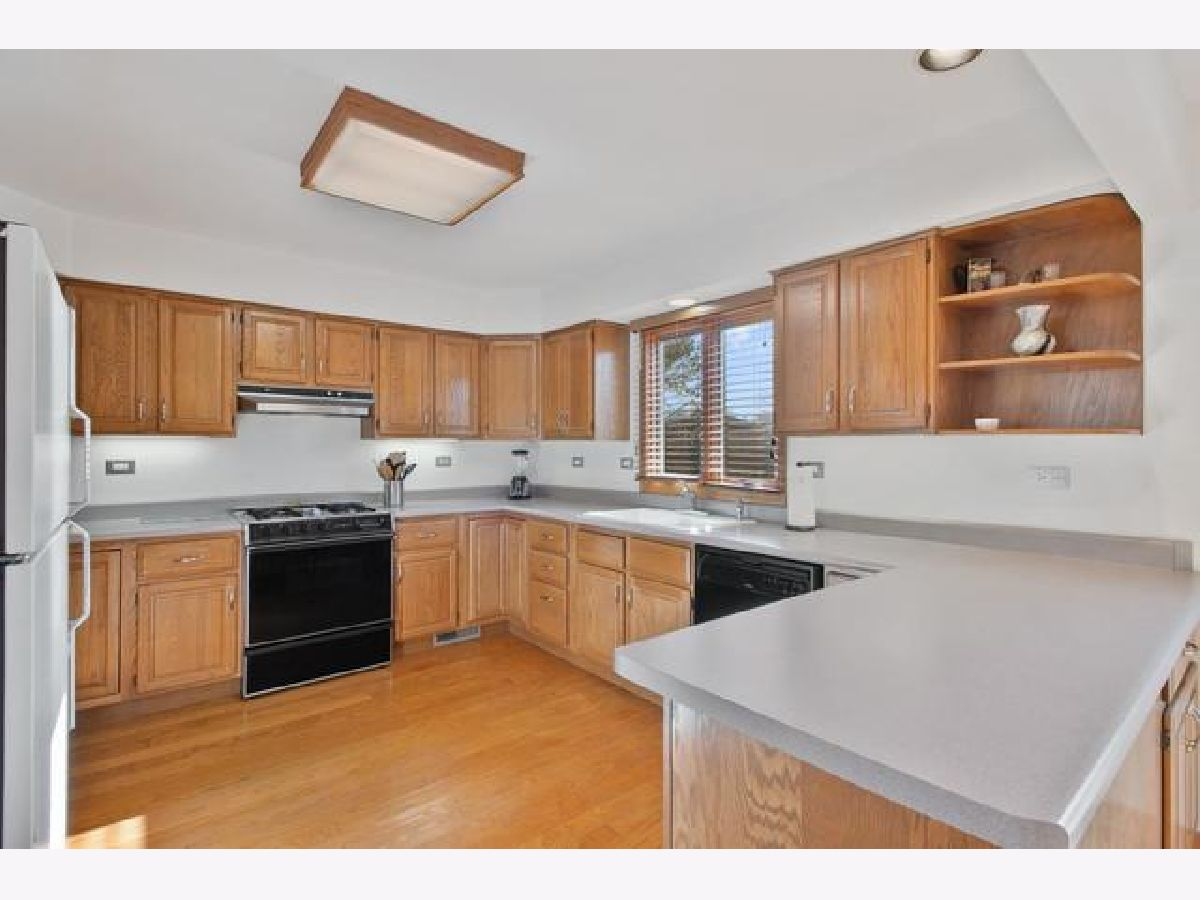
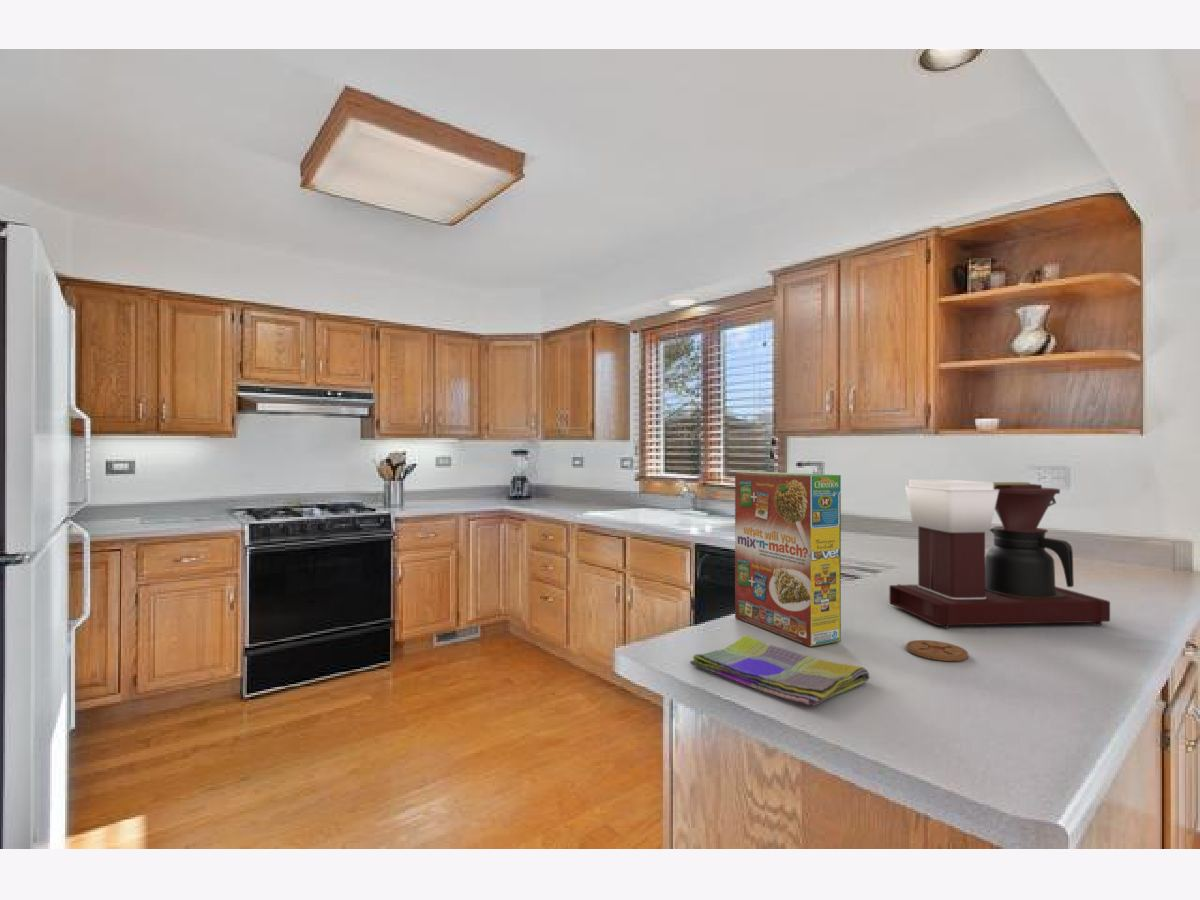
+ cereal box (784, 551)
+ coaster (936, 650)
+ coffee maker (993, 548)
+ dish towel (778, 666)
